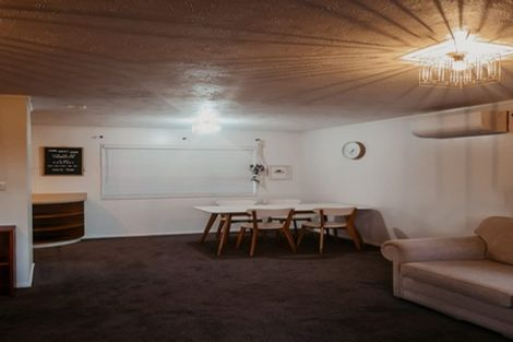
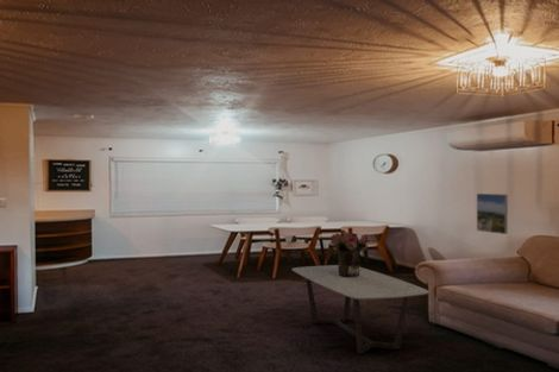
+ bouquet (350, 252)
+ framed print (491, 213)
+ coffee table (353, 305)
